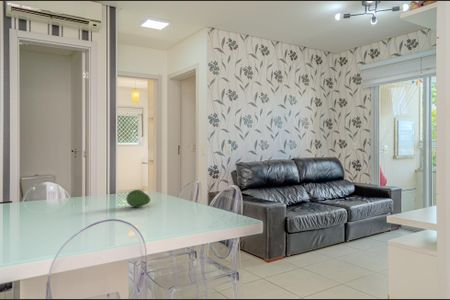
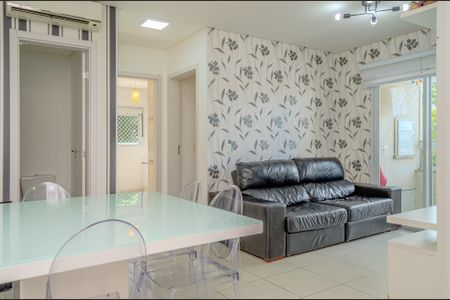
- fruit (138, 198)
